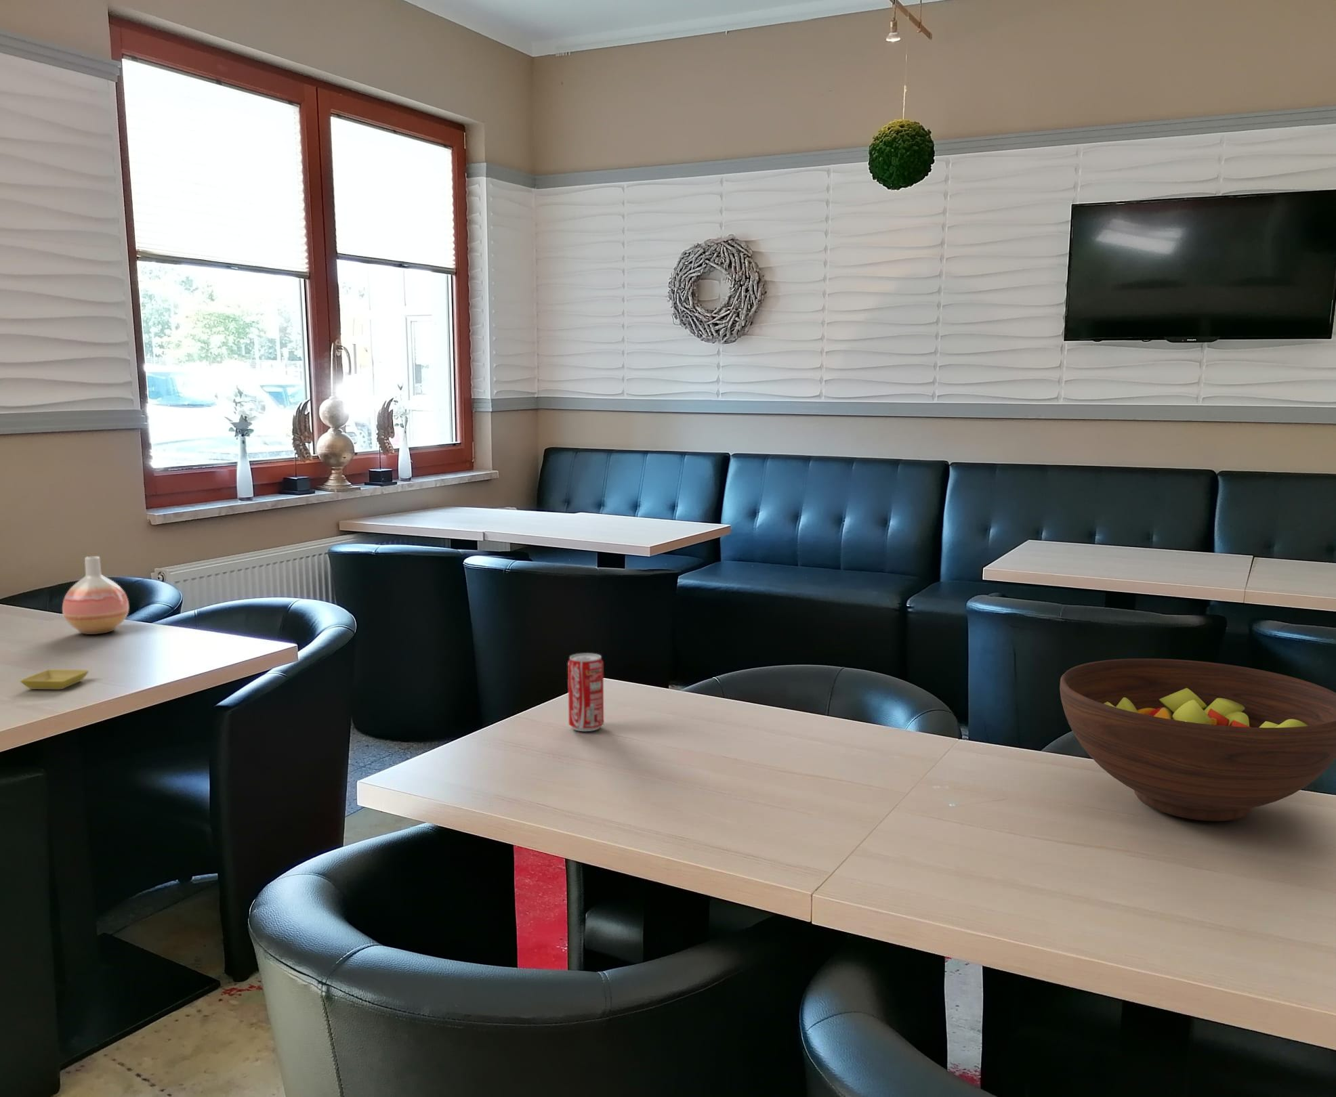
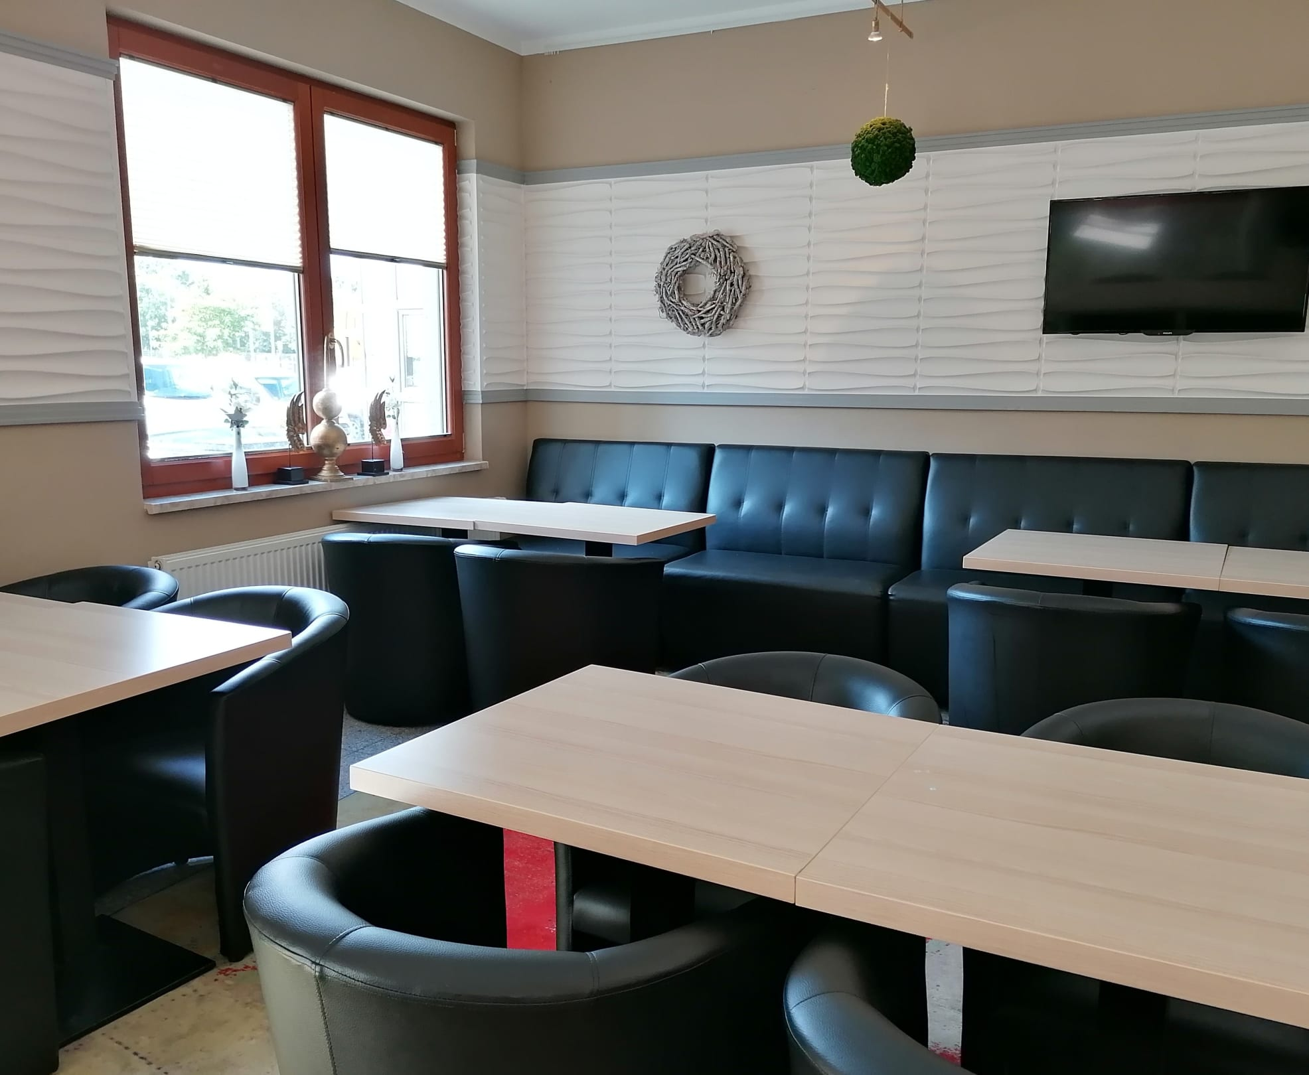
- beverage can (586, 692)
- vase (94, 595)
- saucer (54, 680)
- fruit bowl (1195, 748)
